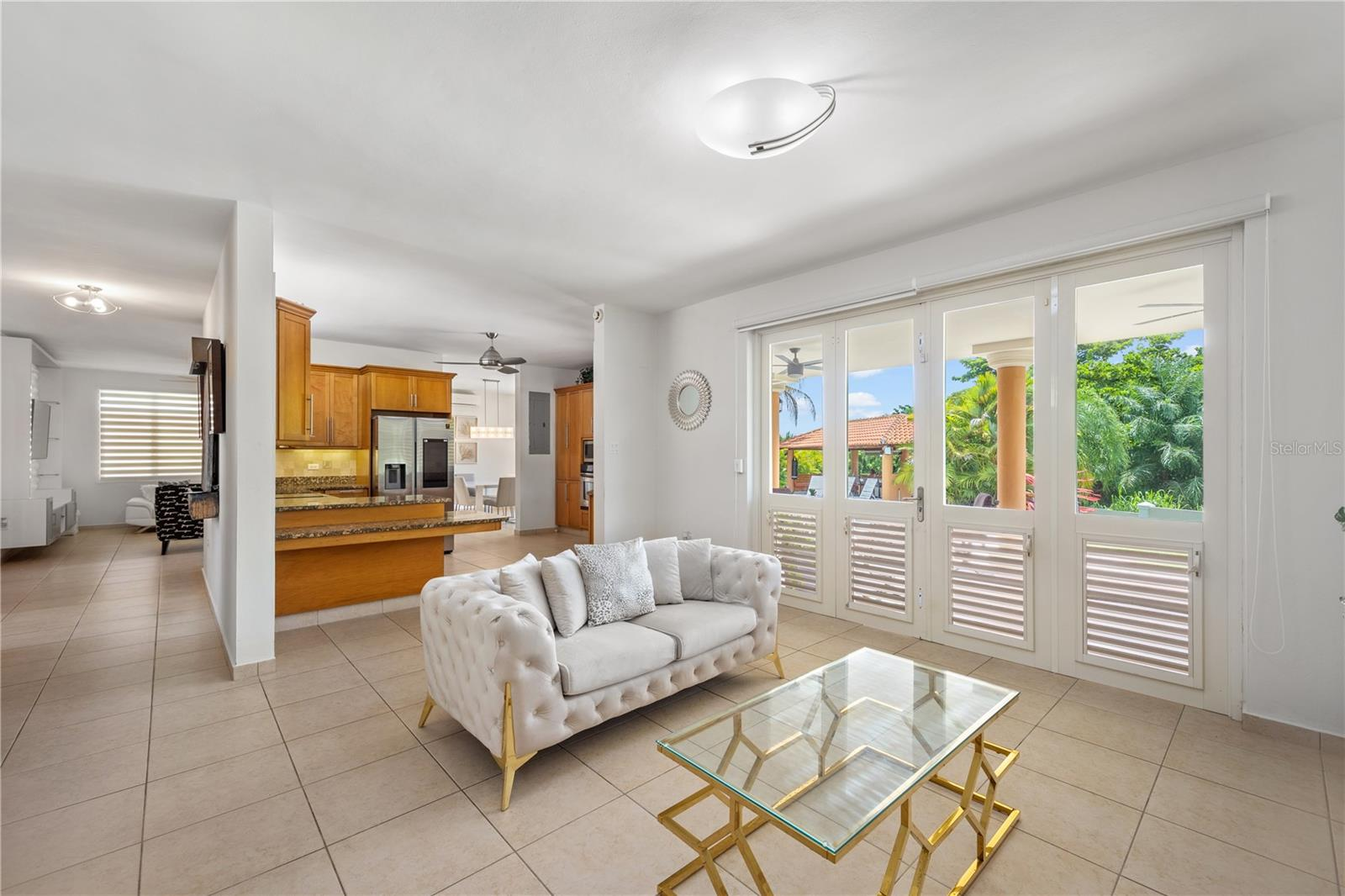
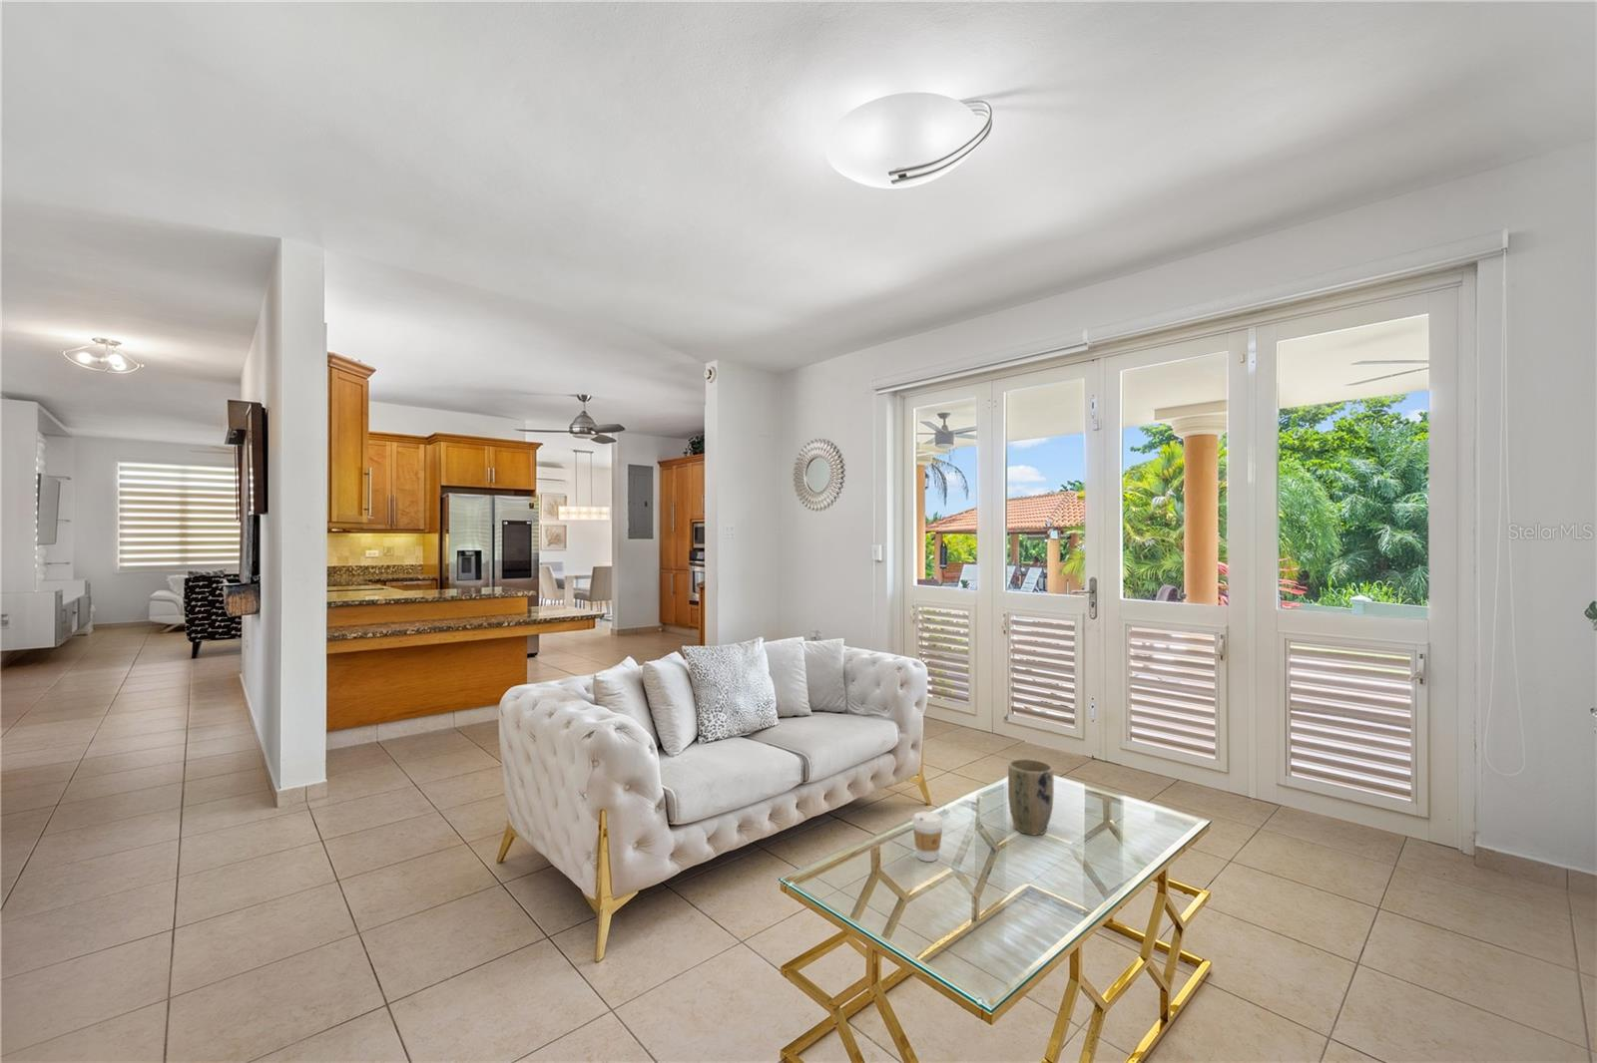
+ coffee cup (927, 835)
+ plant pot (1031, 797)
